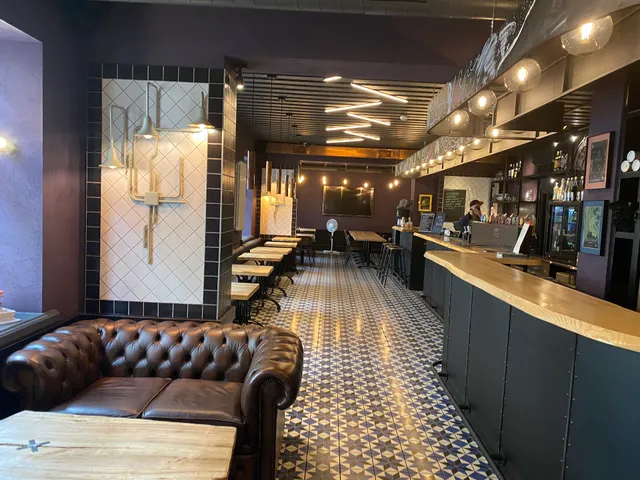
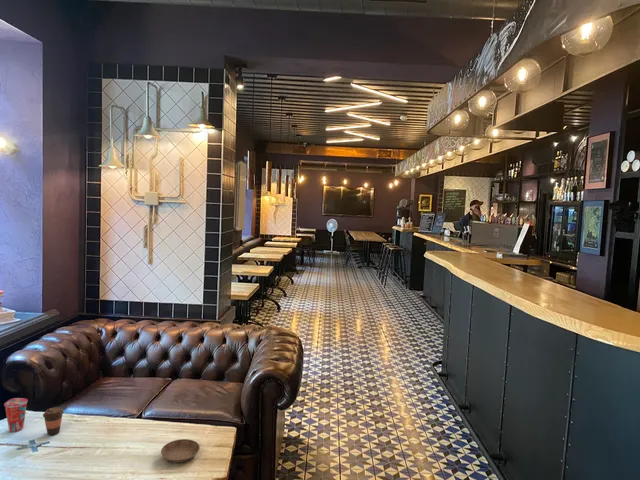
+ coffee cup (53, 421)
+ saucer (180, 452)
+ cup (15, 415)
